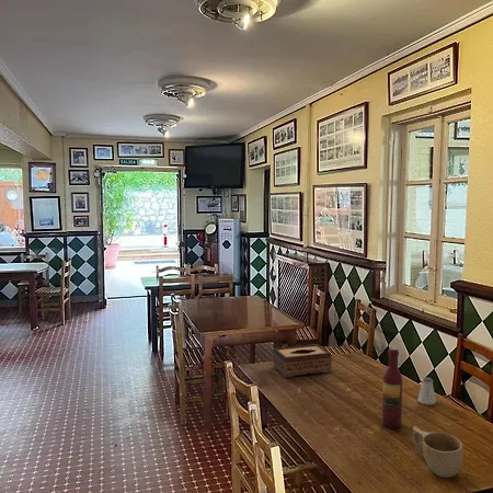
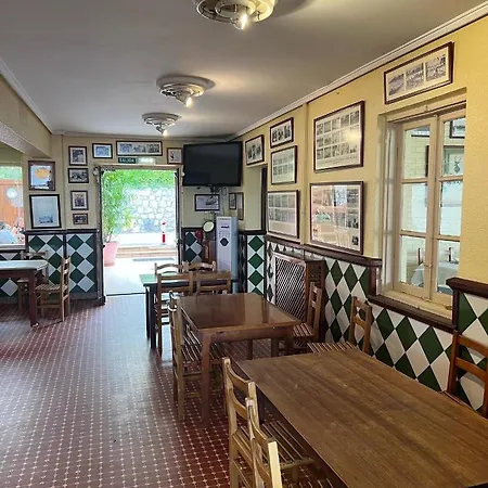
- wine bottle (392, 387)
- cup (435, 451)
- saltshaker (426, 390)
- tissue box (301, 359)
